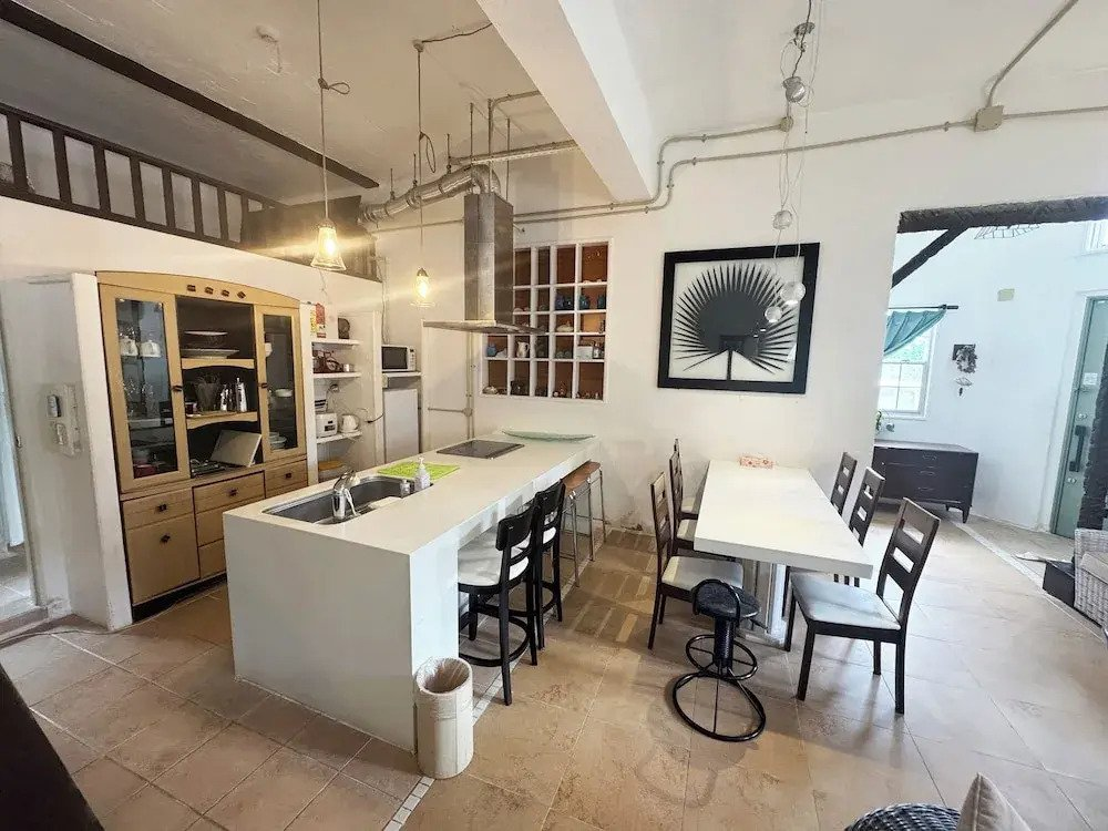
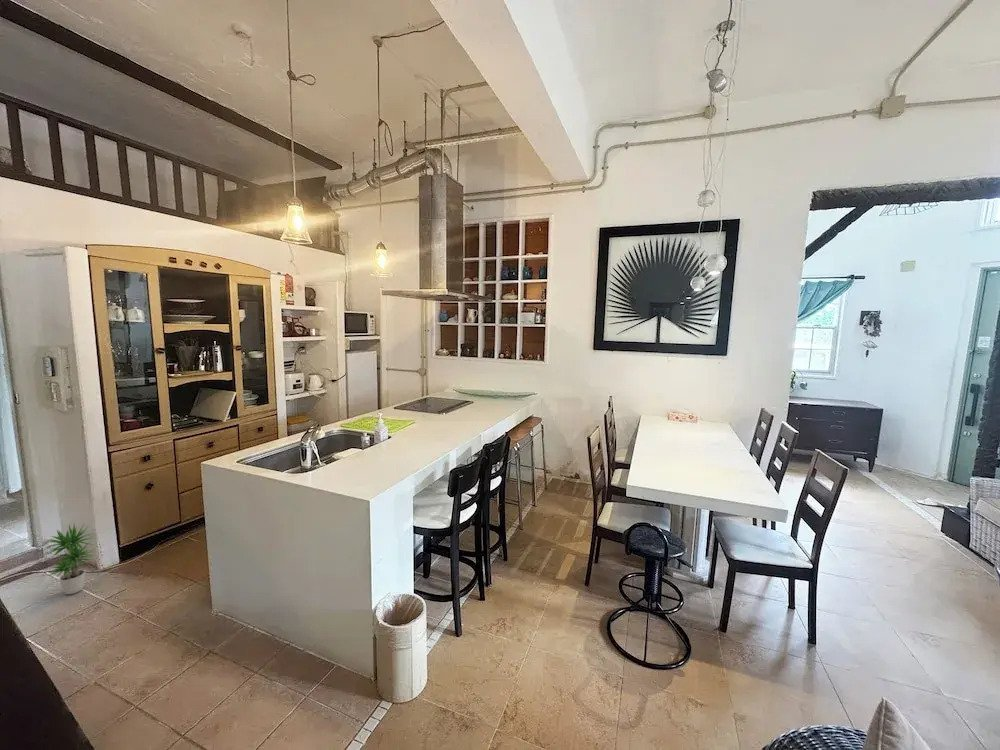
+ potted plant (74, 558)
